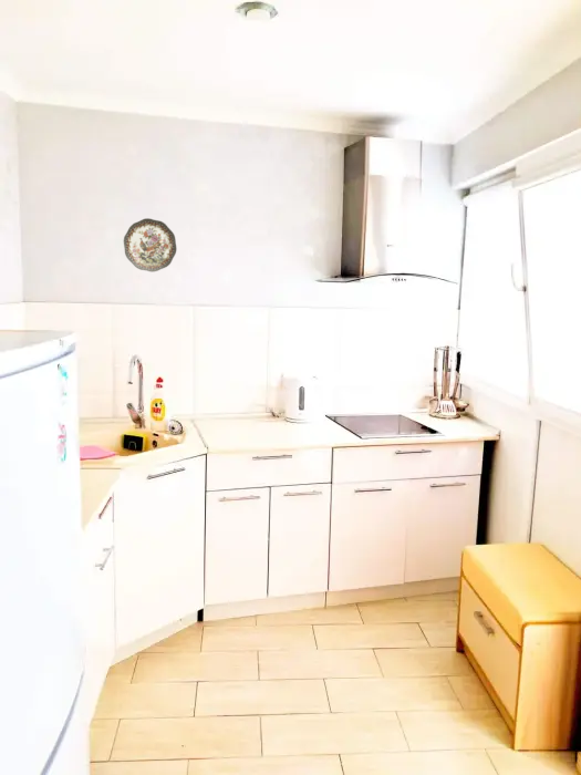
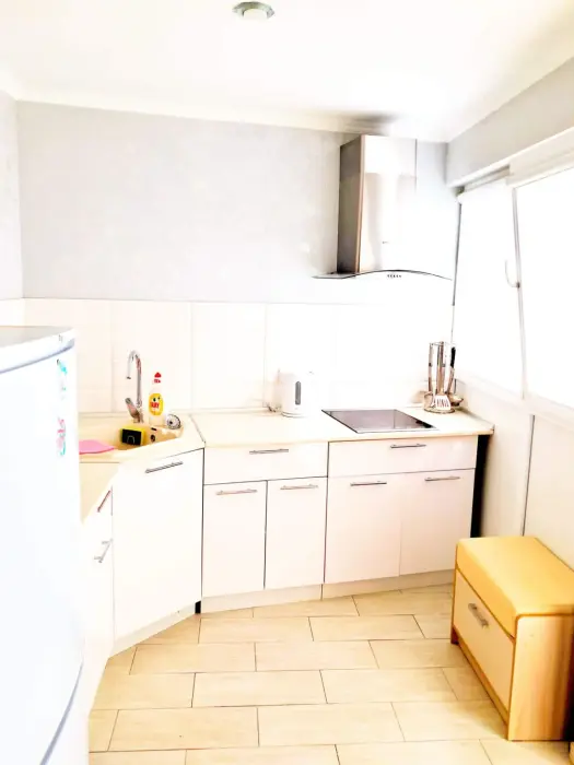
- decorative plate (149, 245)
